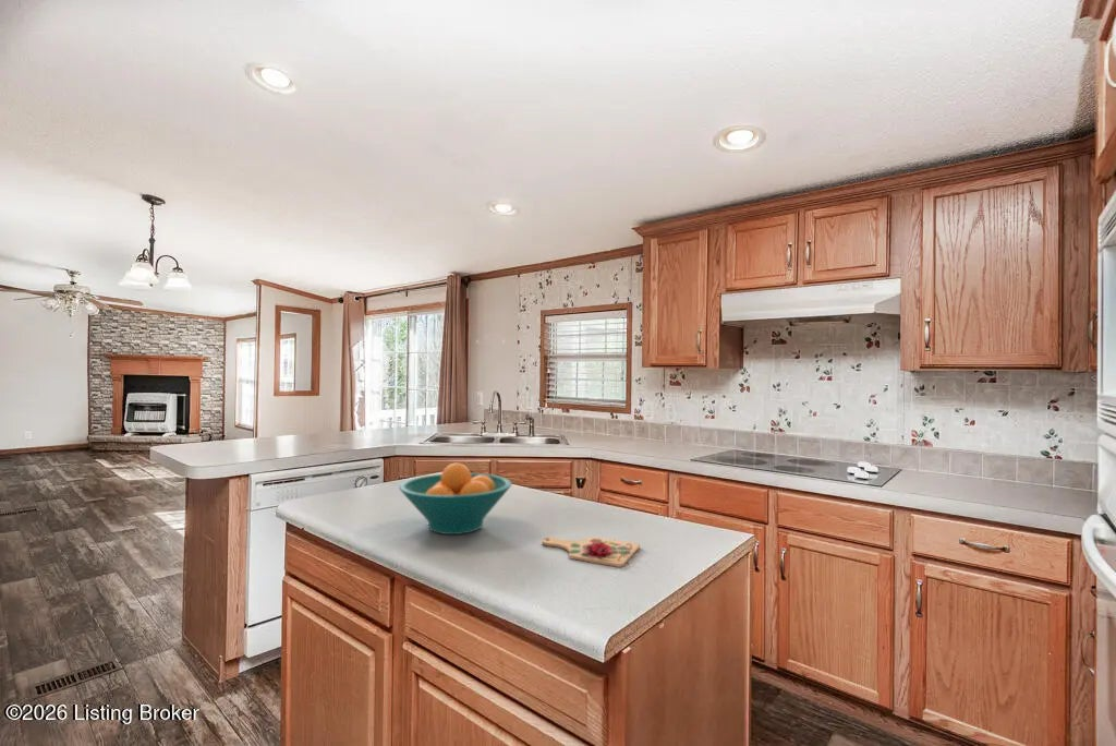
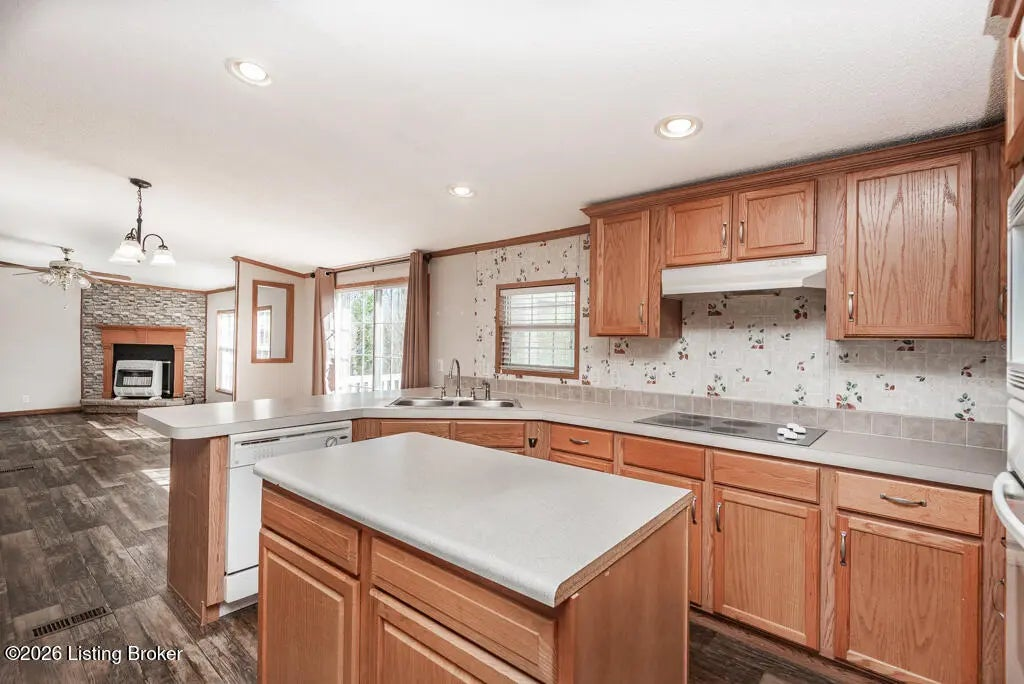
- fruit bowl (456, 495)
- cutting board (585, 543)
